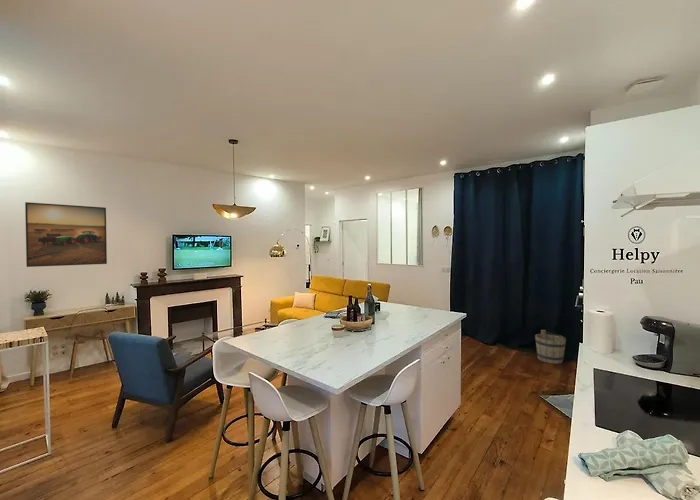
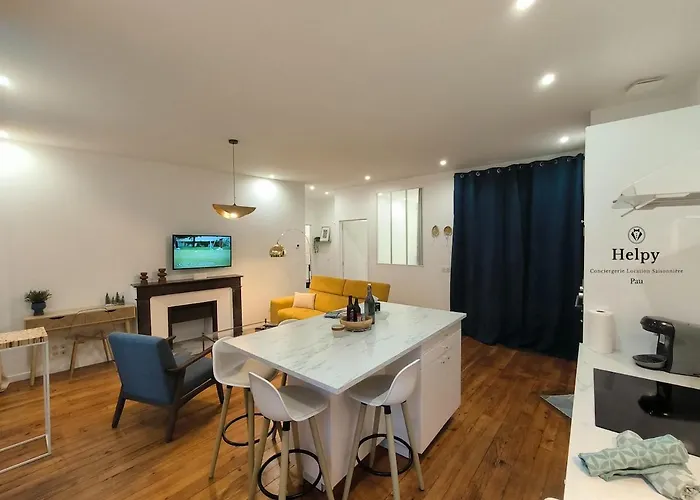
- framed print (68, 235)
- bucket (550, 346)
